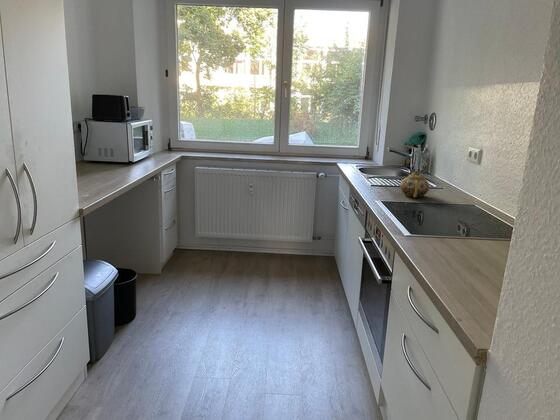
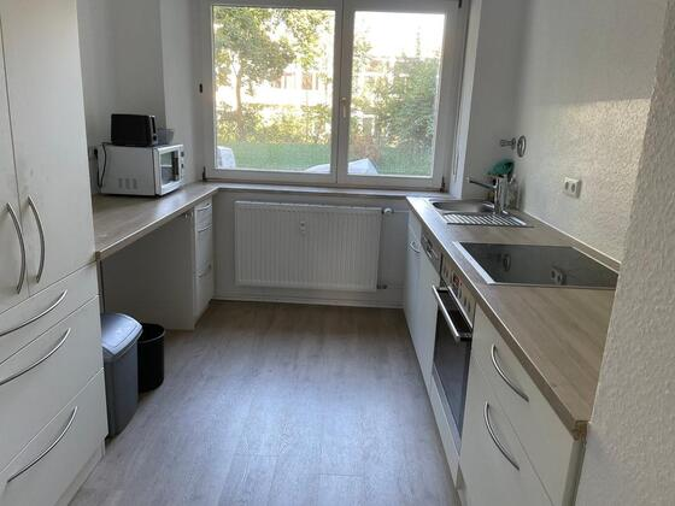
- teapot (415, 183)
